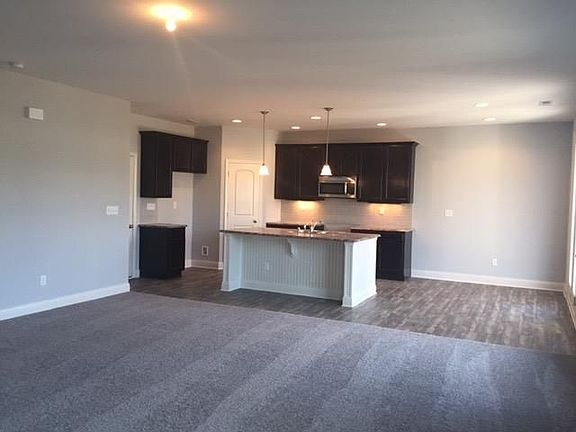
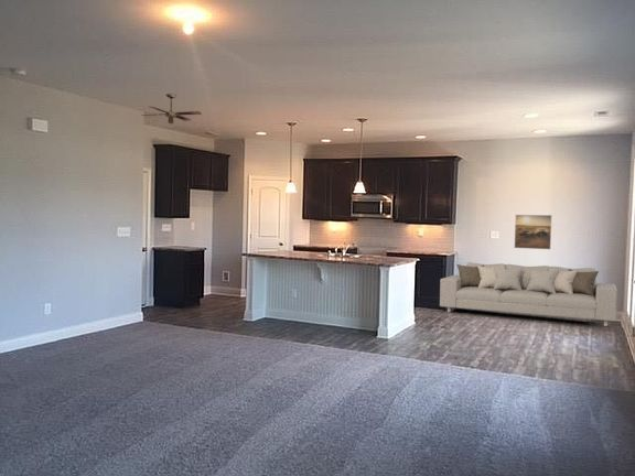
+ sofa (526, 290)
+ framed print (532, 231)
+ ceiling fan (171, 109)
